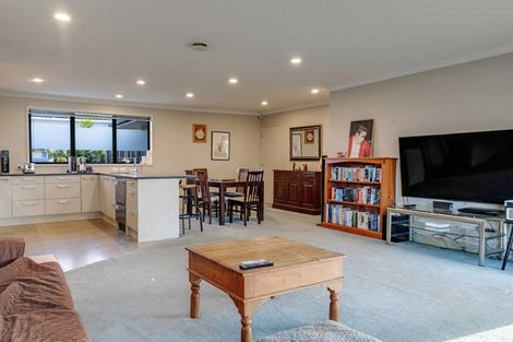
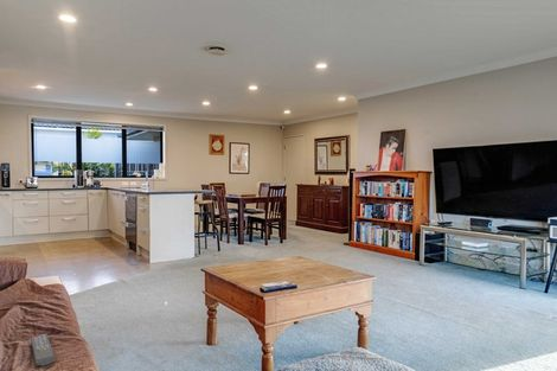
+ remote control (41, 348)
